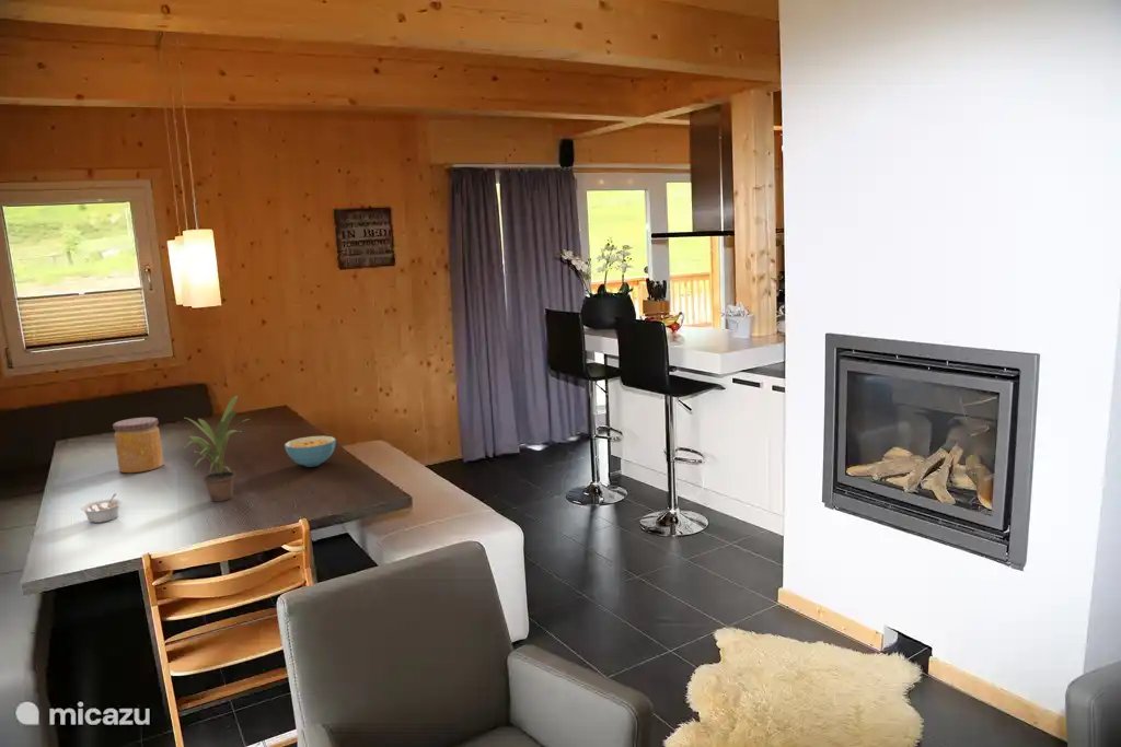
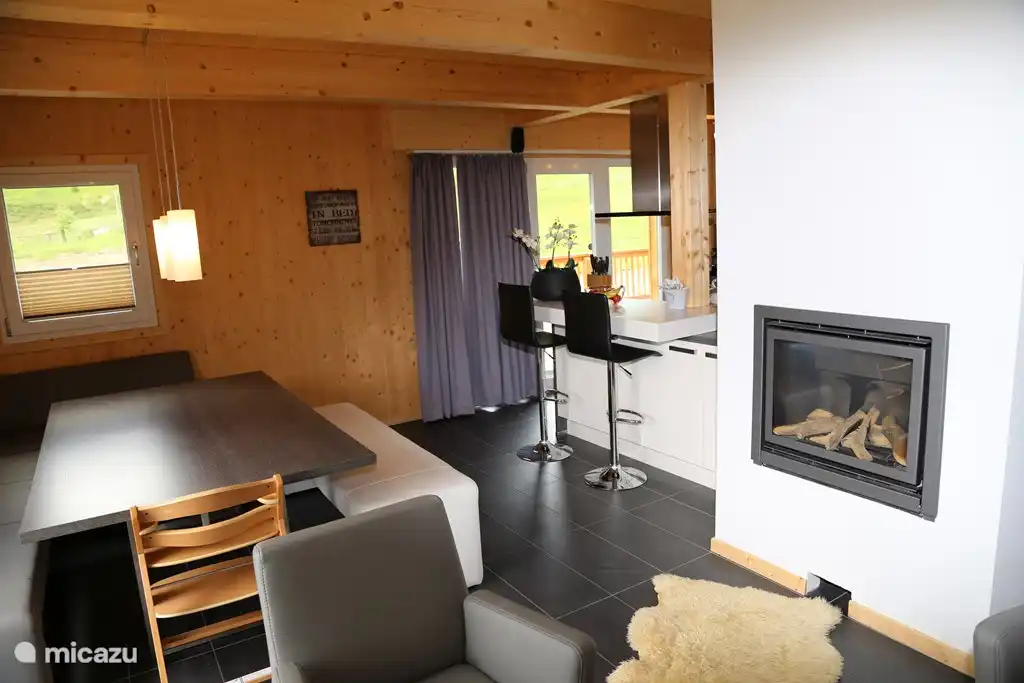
- jar (138, 444)
- cereal bowl (311, 453)
- legume (102, 510)
- potted plant (221, 451)
